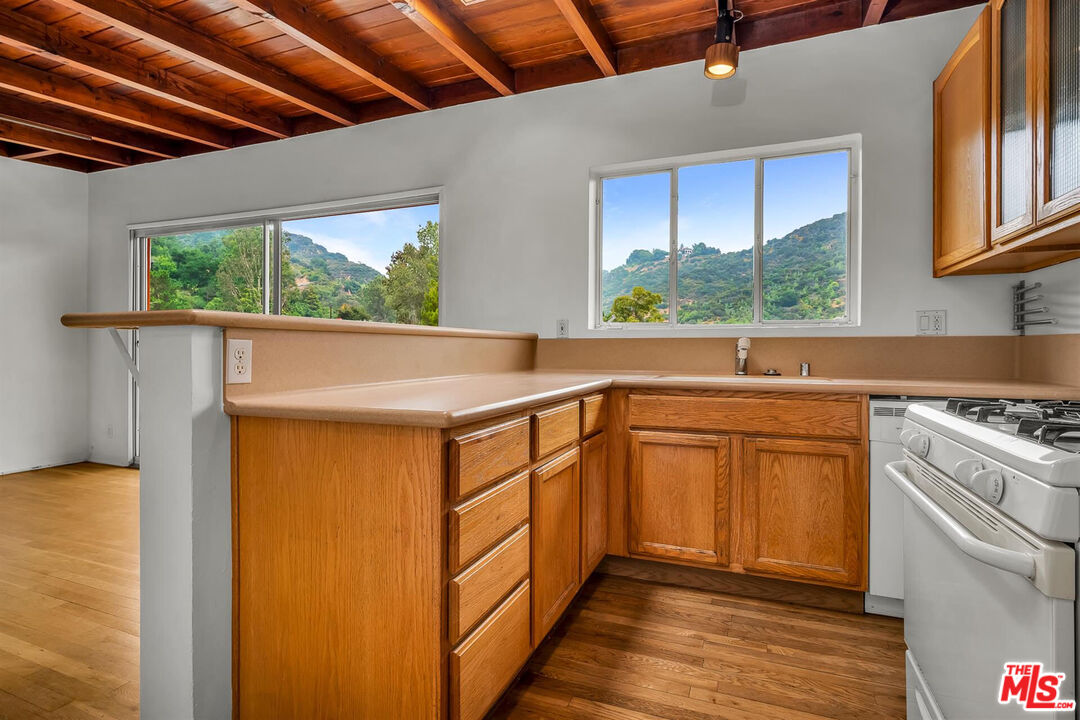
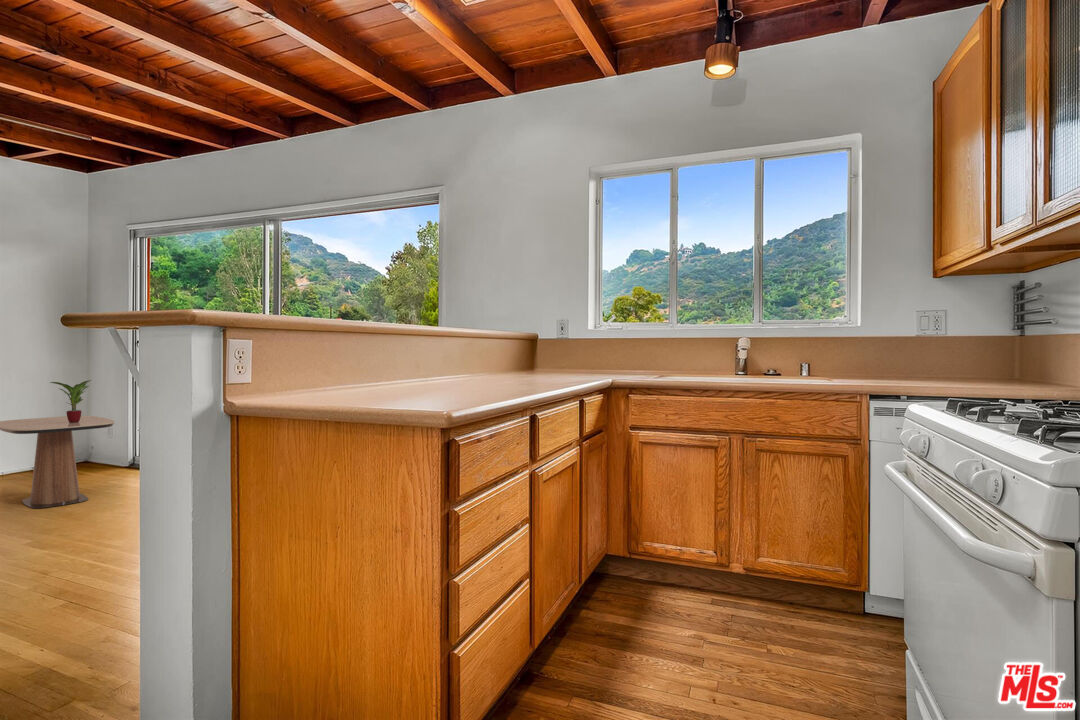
+ potted plant (70, 400)
+ side table (55, 461)
